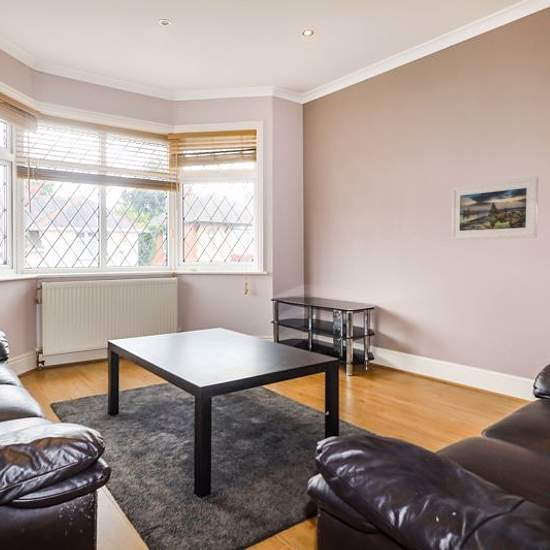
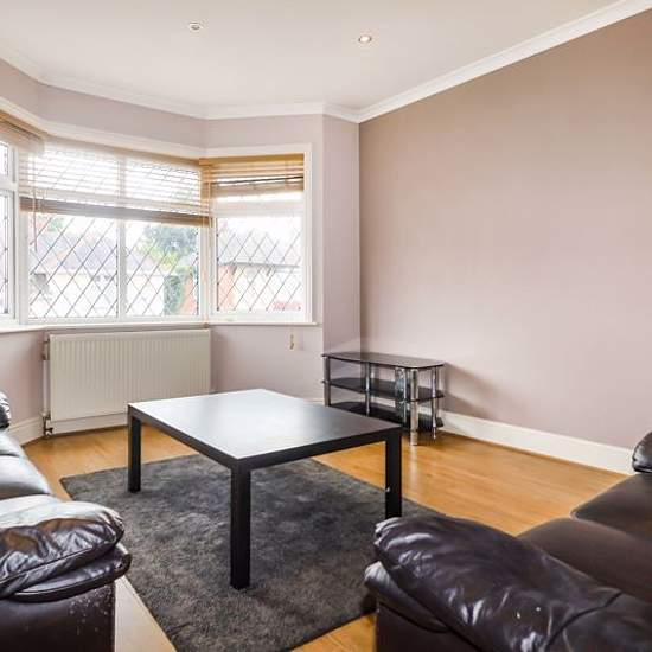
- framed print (491, 210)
